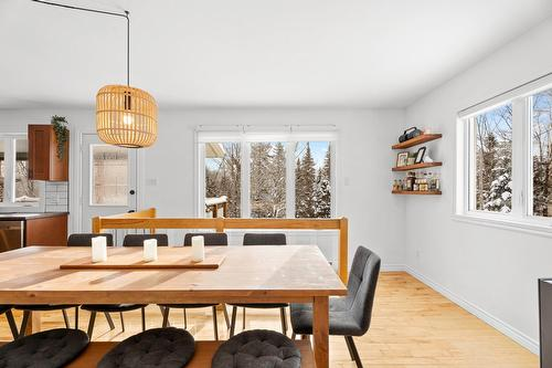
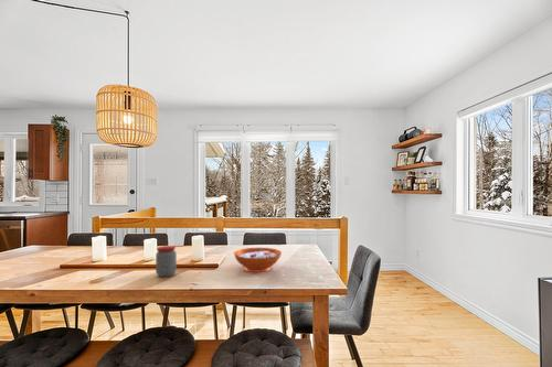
+ decorative bowl (257, 260)
+ jar (166, 260)
